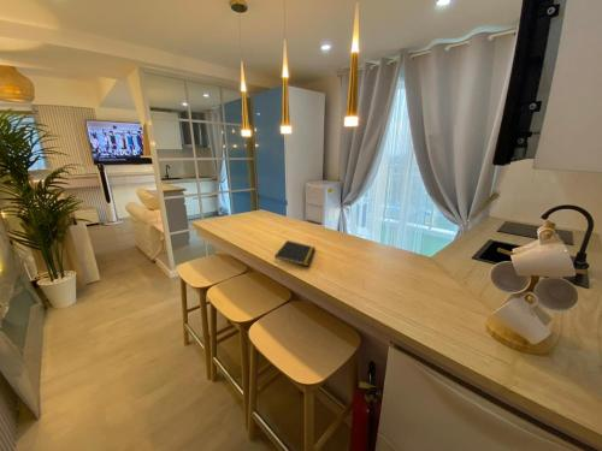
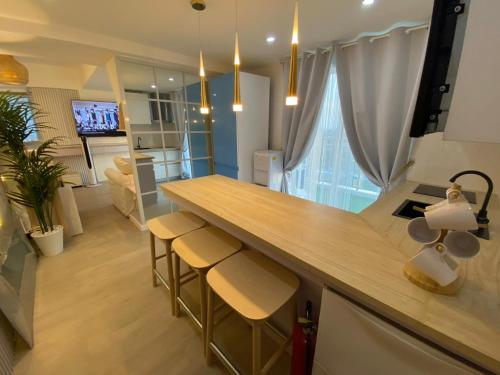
- notepad (296, 251)
